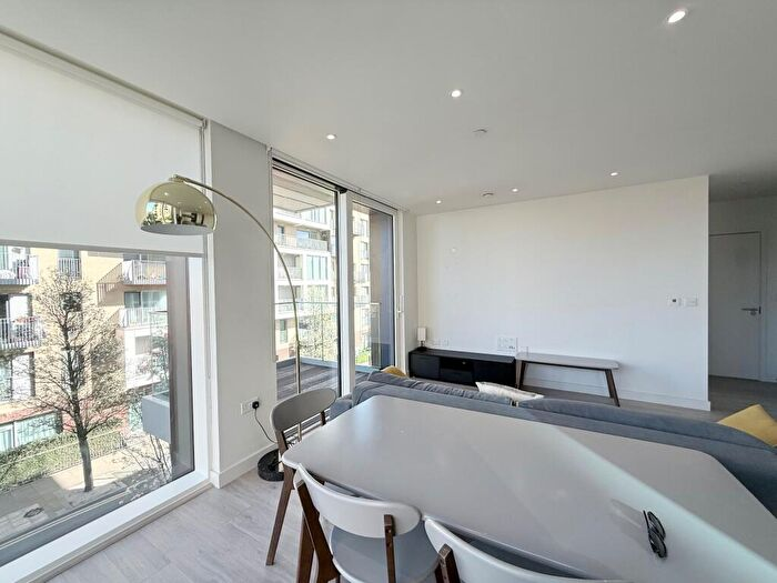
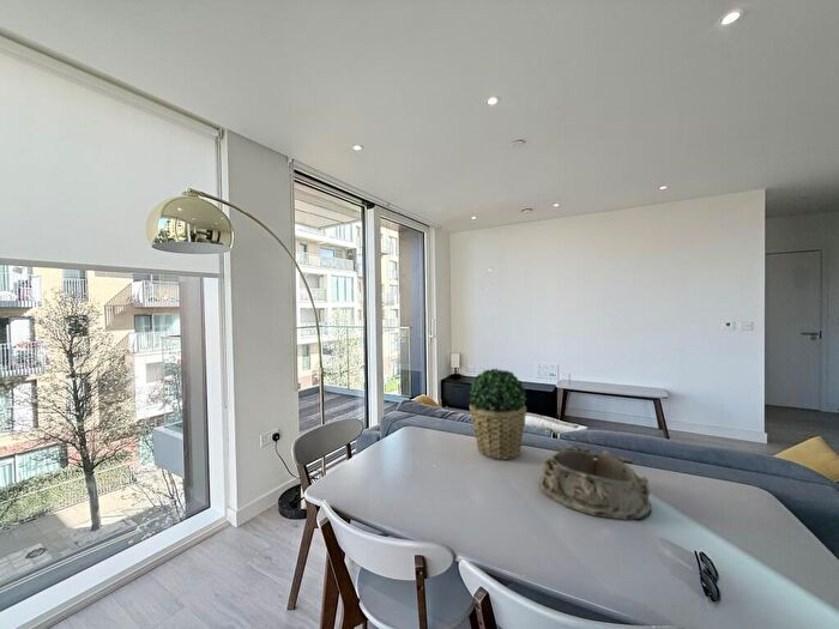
+ potted plant (496, 410)
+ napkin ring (590, 476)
